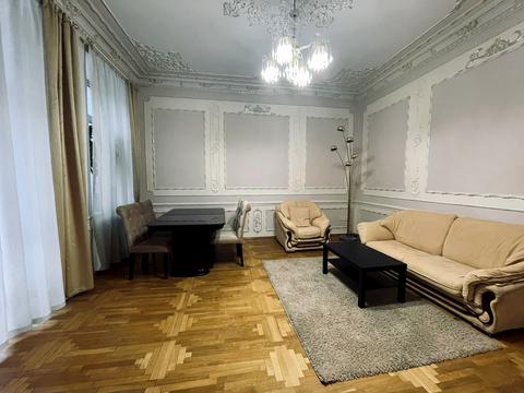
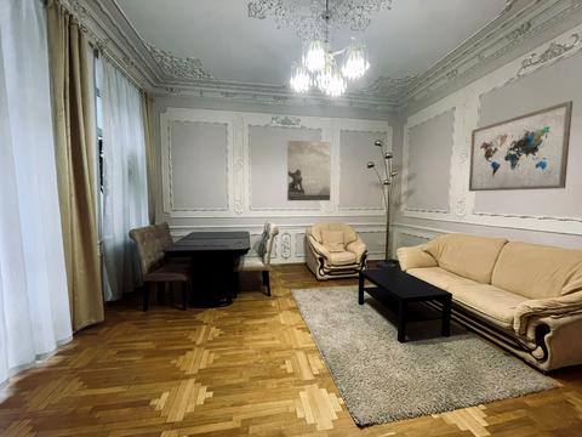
+ wall art (510, 154)
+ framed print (308, 171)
